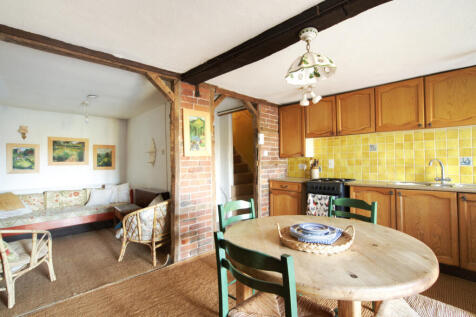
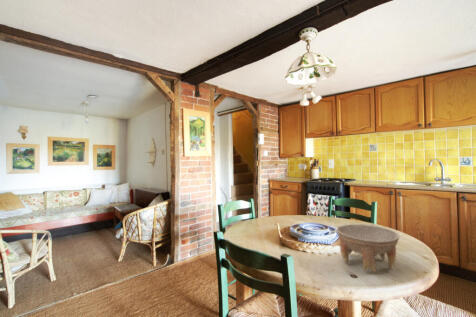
+ bowl (366, 246)
